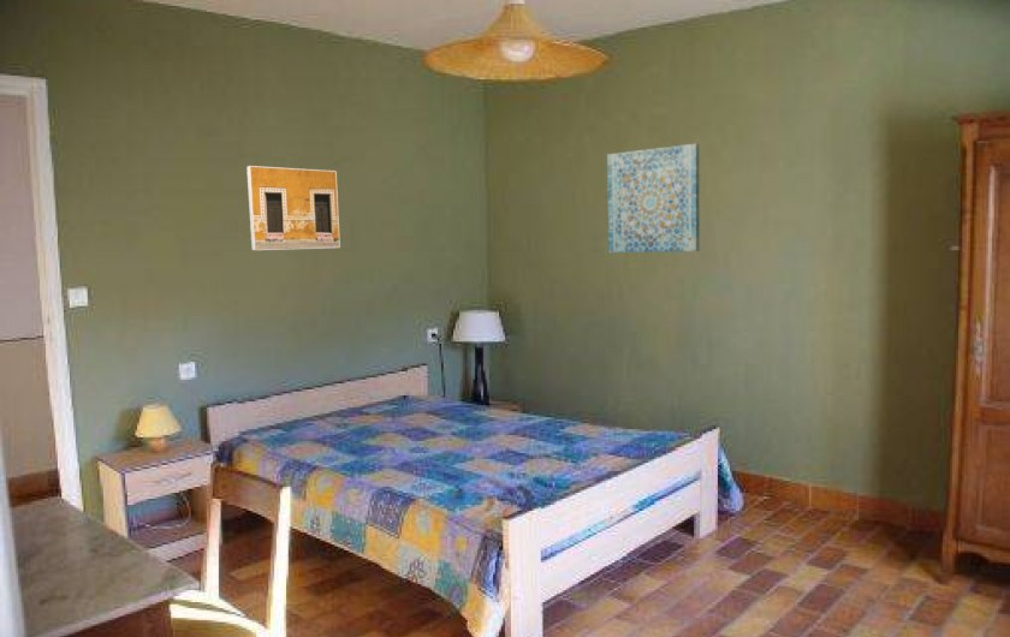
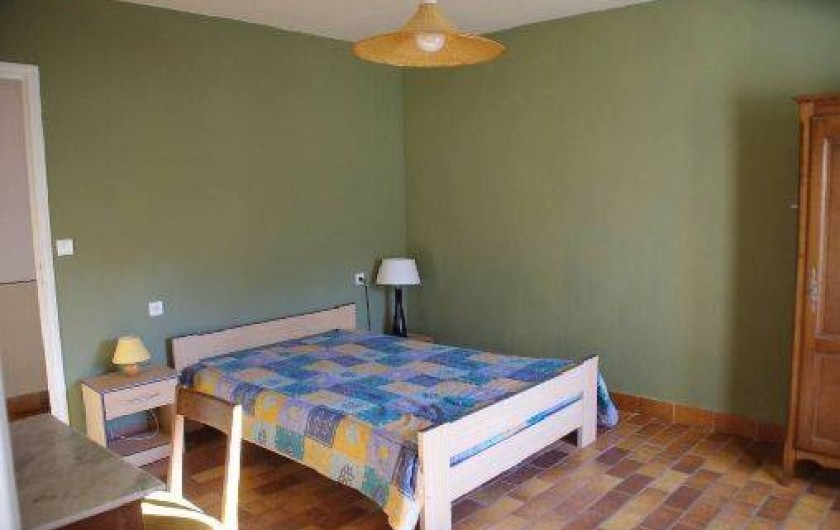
- wall art (650, 201)
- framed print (295, 208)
